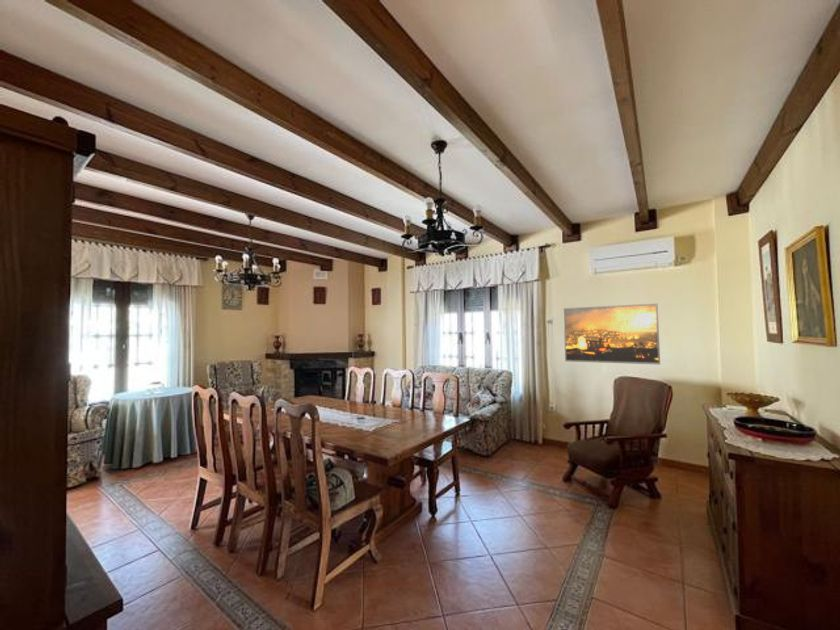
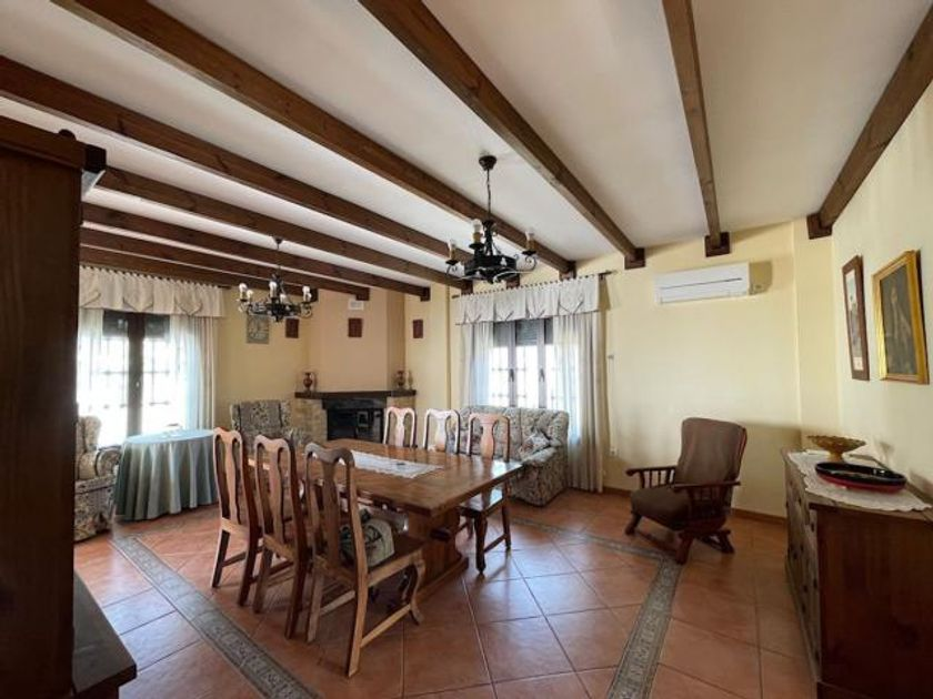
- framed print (608, 334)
